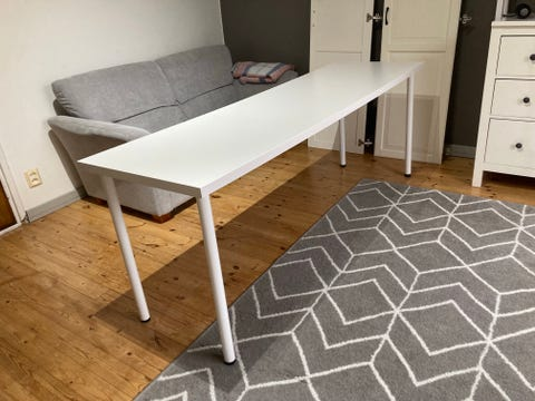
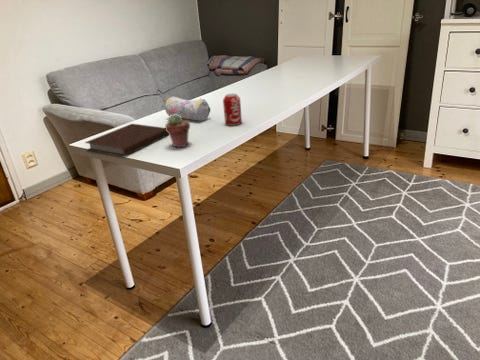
+ potted succulent (178, 129)
+ notebook (128, 138)
+ beverage can (232, 109)
+ pencil case (187, 108)
